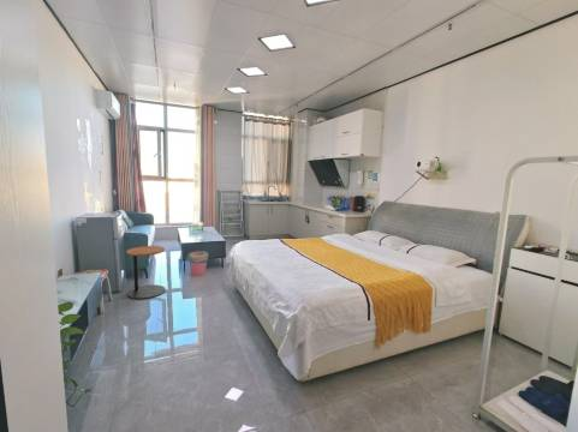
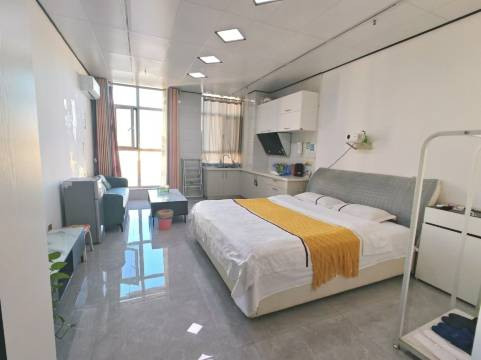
- side table (137, 271)
